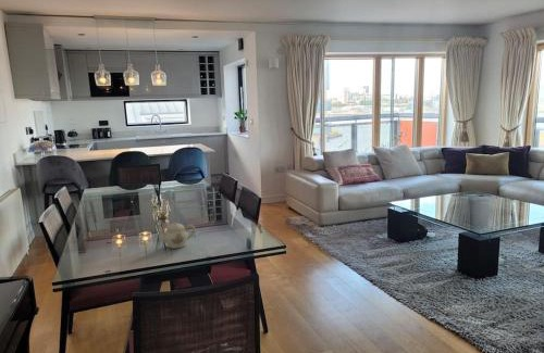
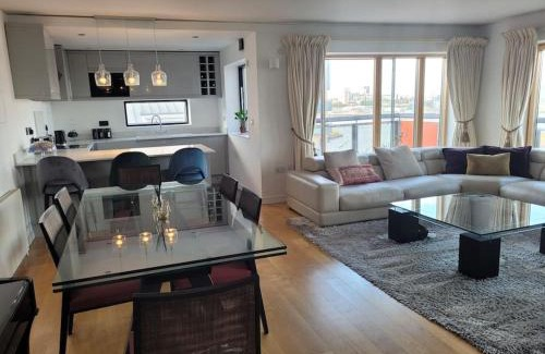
- teapot (176, 234)
